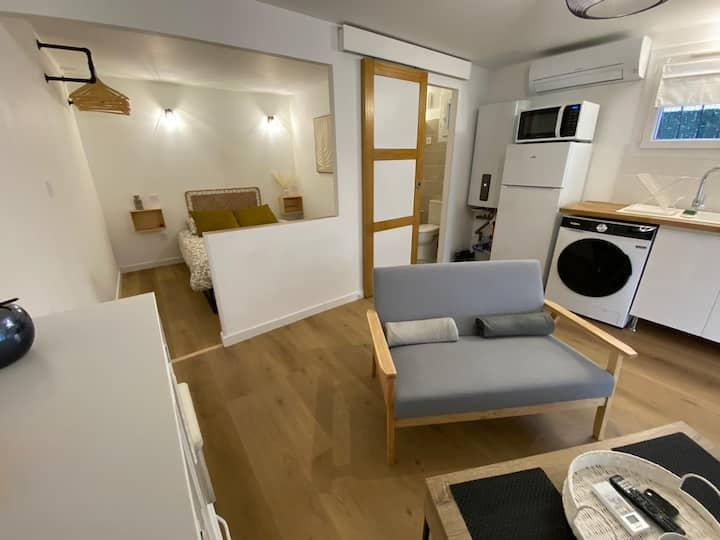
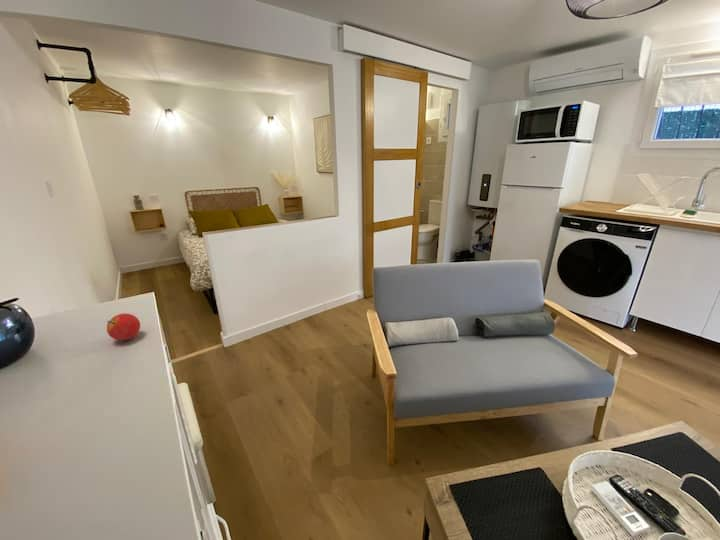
+ fruit (123, 327)
